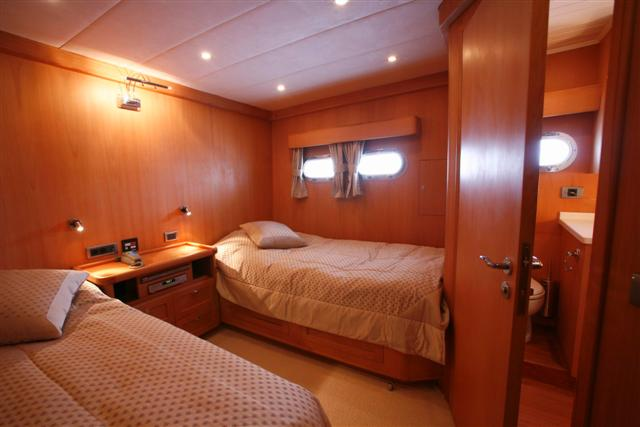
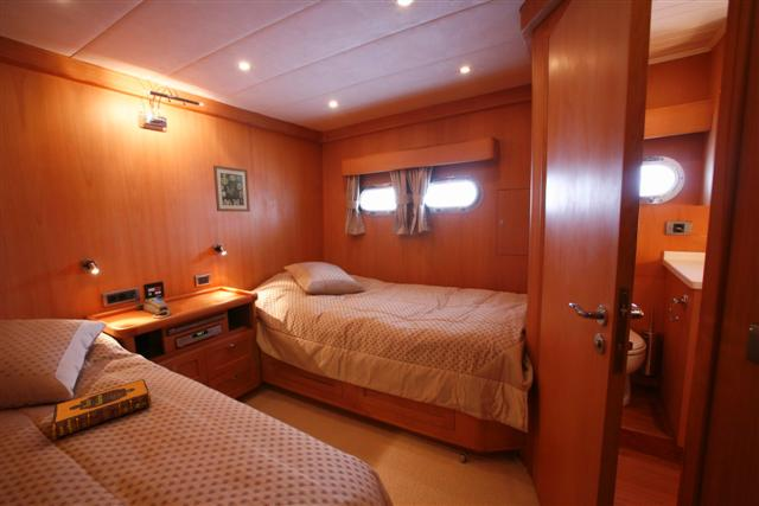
+ wall art (232, 190)
+ hardback book (104, 405)
